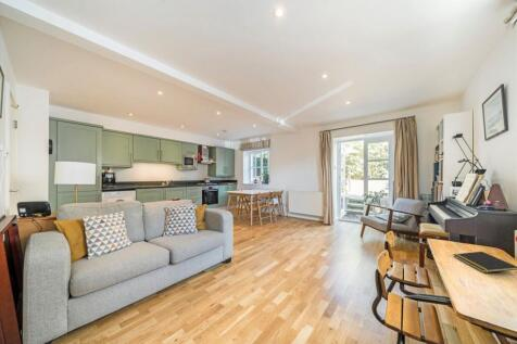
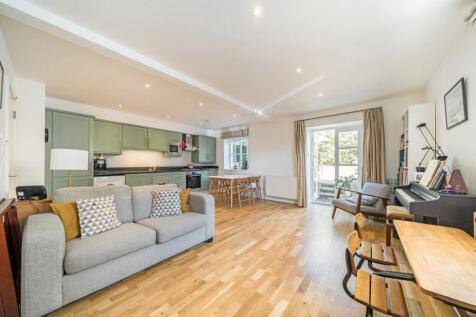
- notepad (482, 260)
